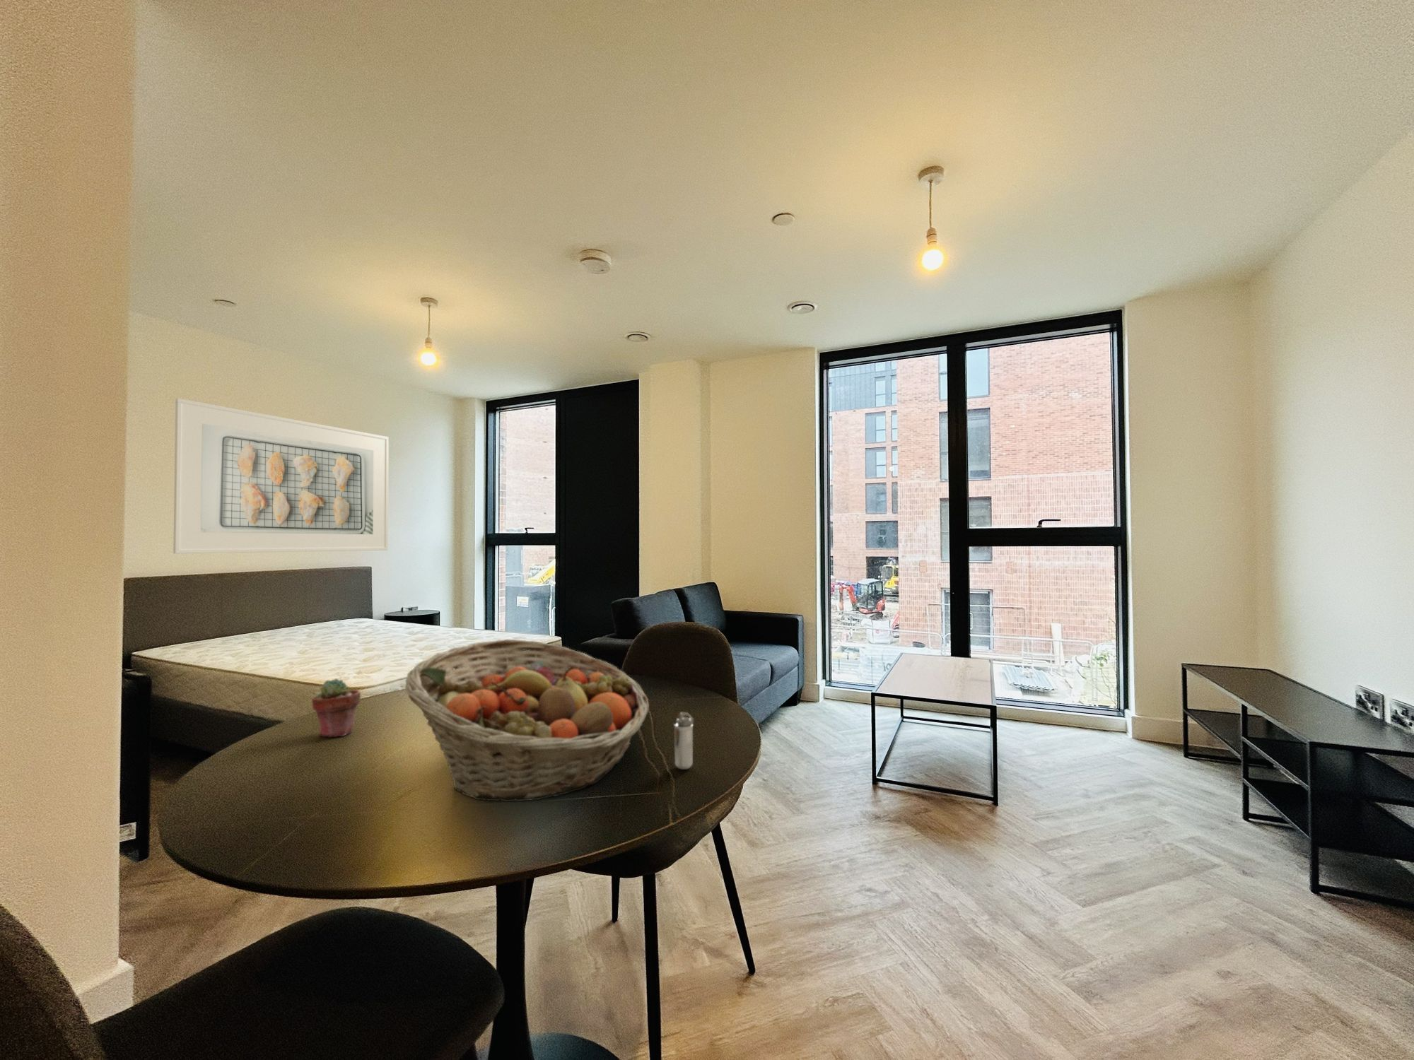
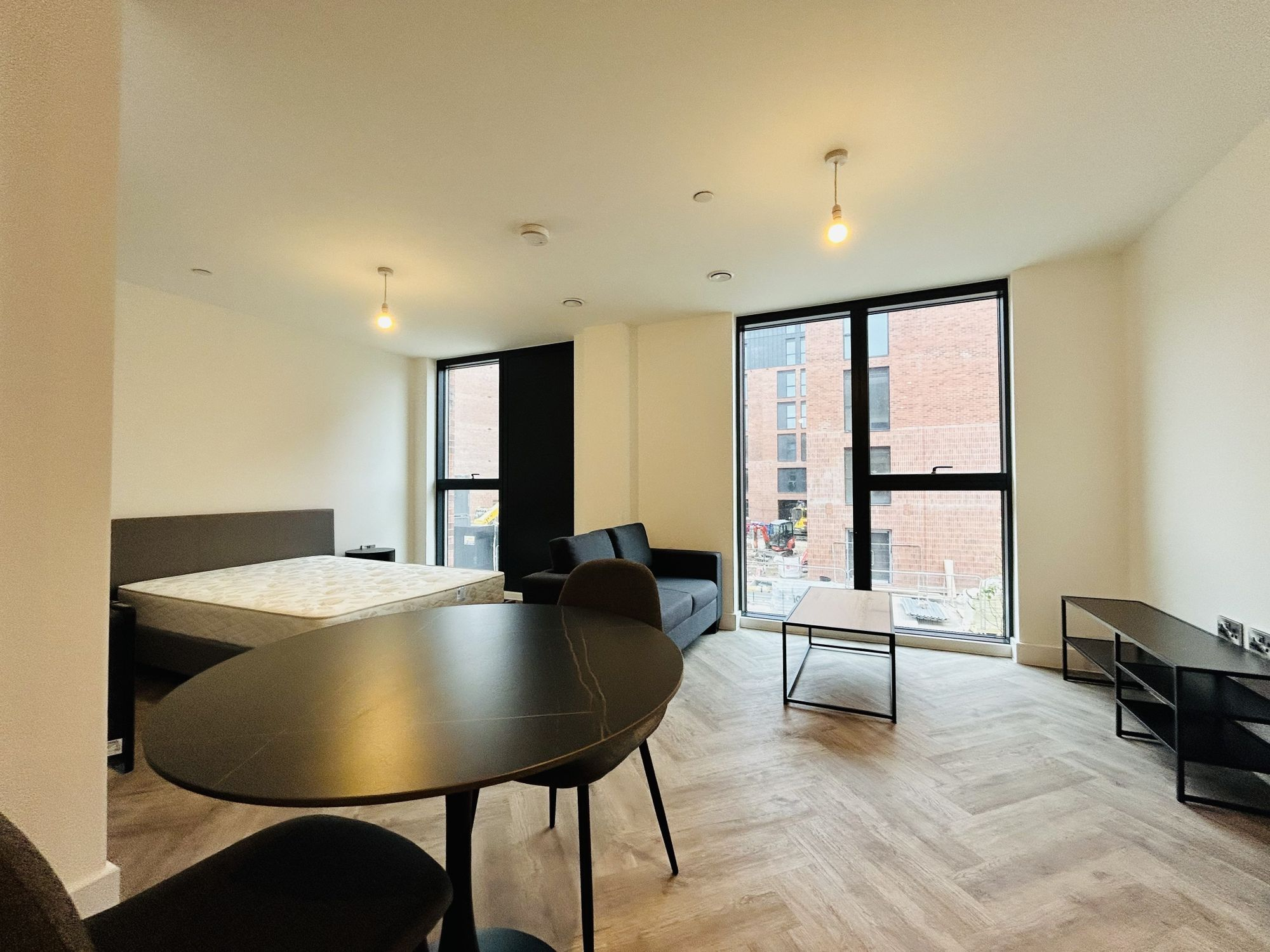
- potted succulent (336, 705)
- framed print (297, 485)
- shaker (684, 739)
- fruit basket (538, 706)
